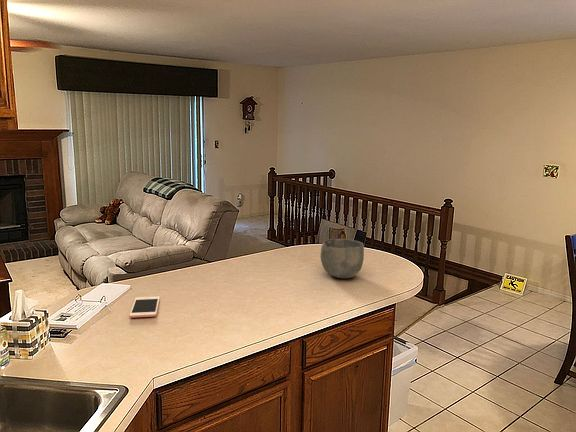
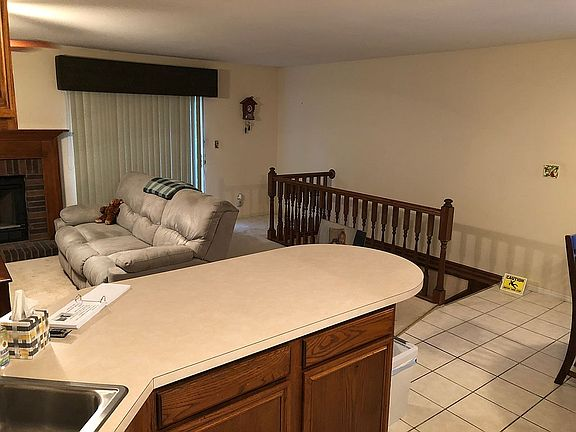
- cell phone (145, 306)
- bowl (342, 259)
